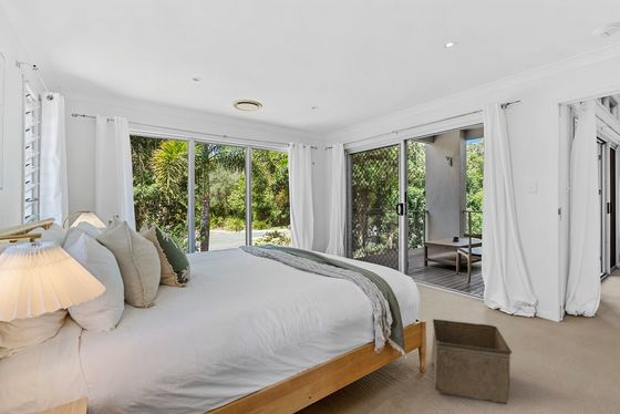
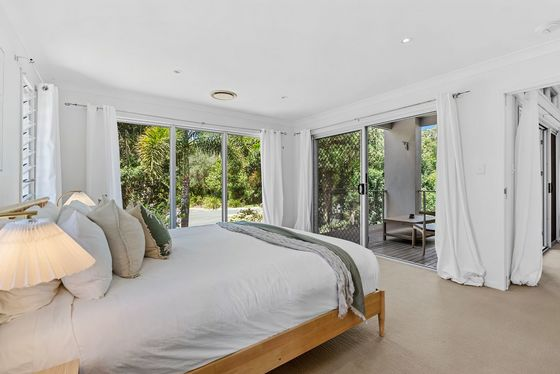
- storage bin (466, 356)
